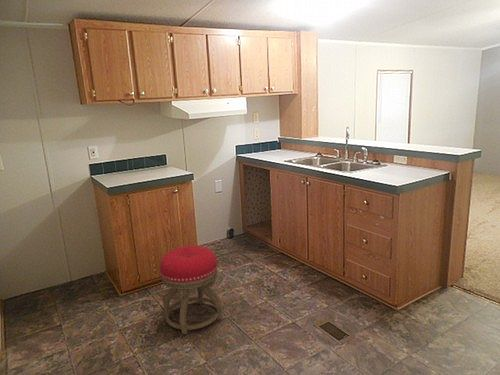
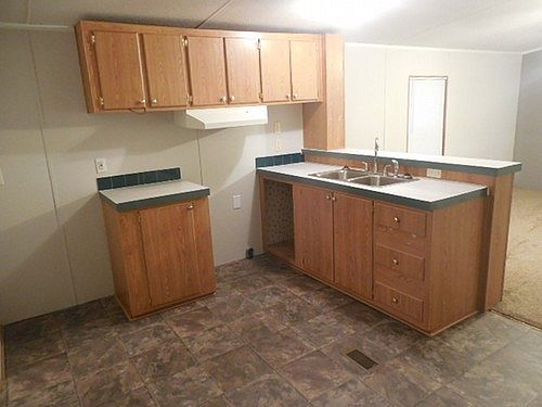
- stool (190, 285)
